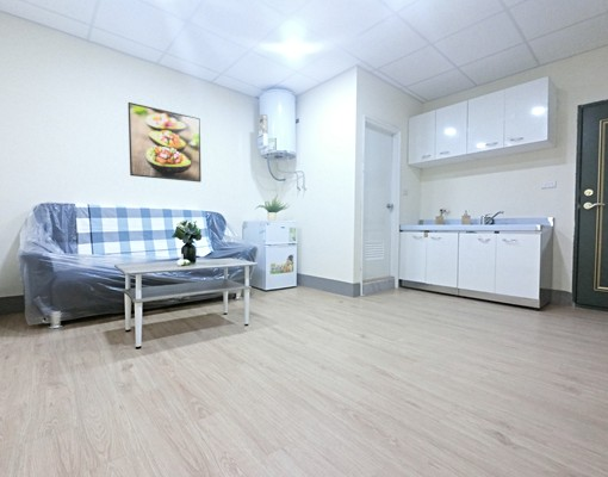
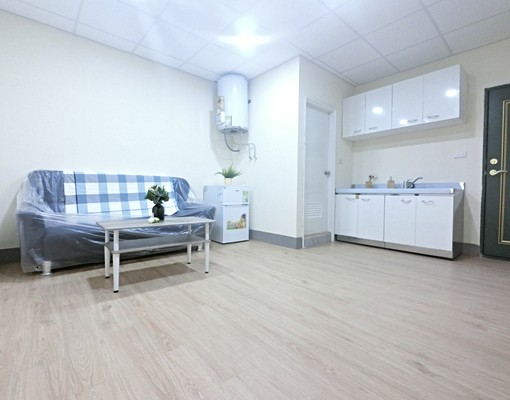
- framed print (167, 144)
